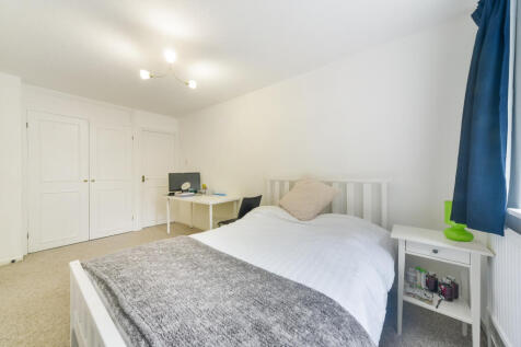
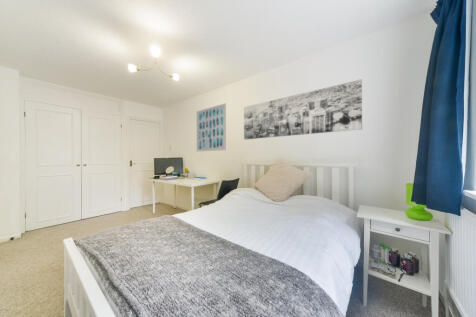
+ wall art (210, 129)
+ wall art (290, 116)
